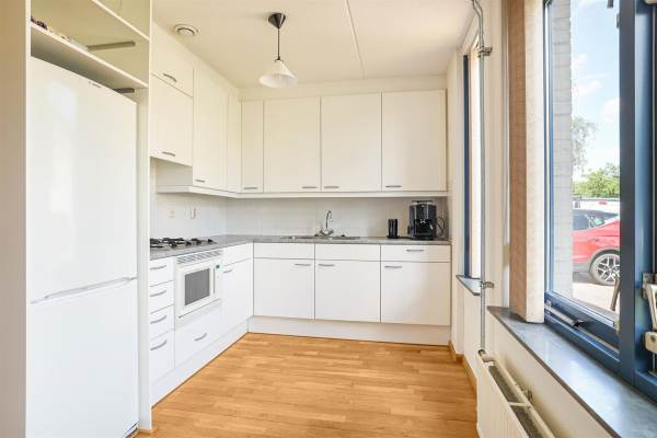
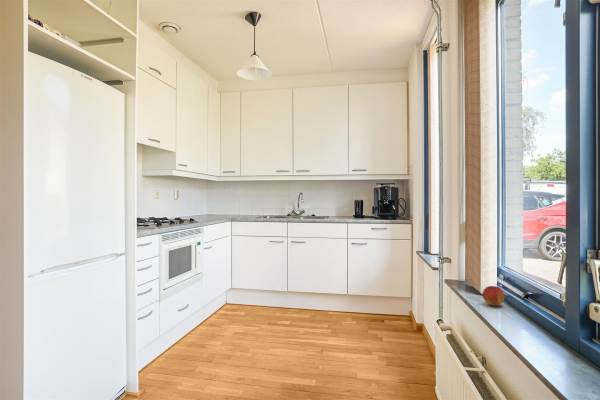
+ peach (493, 295)
